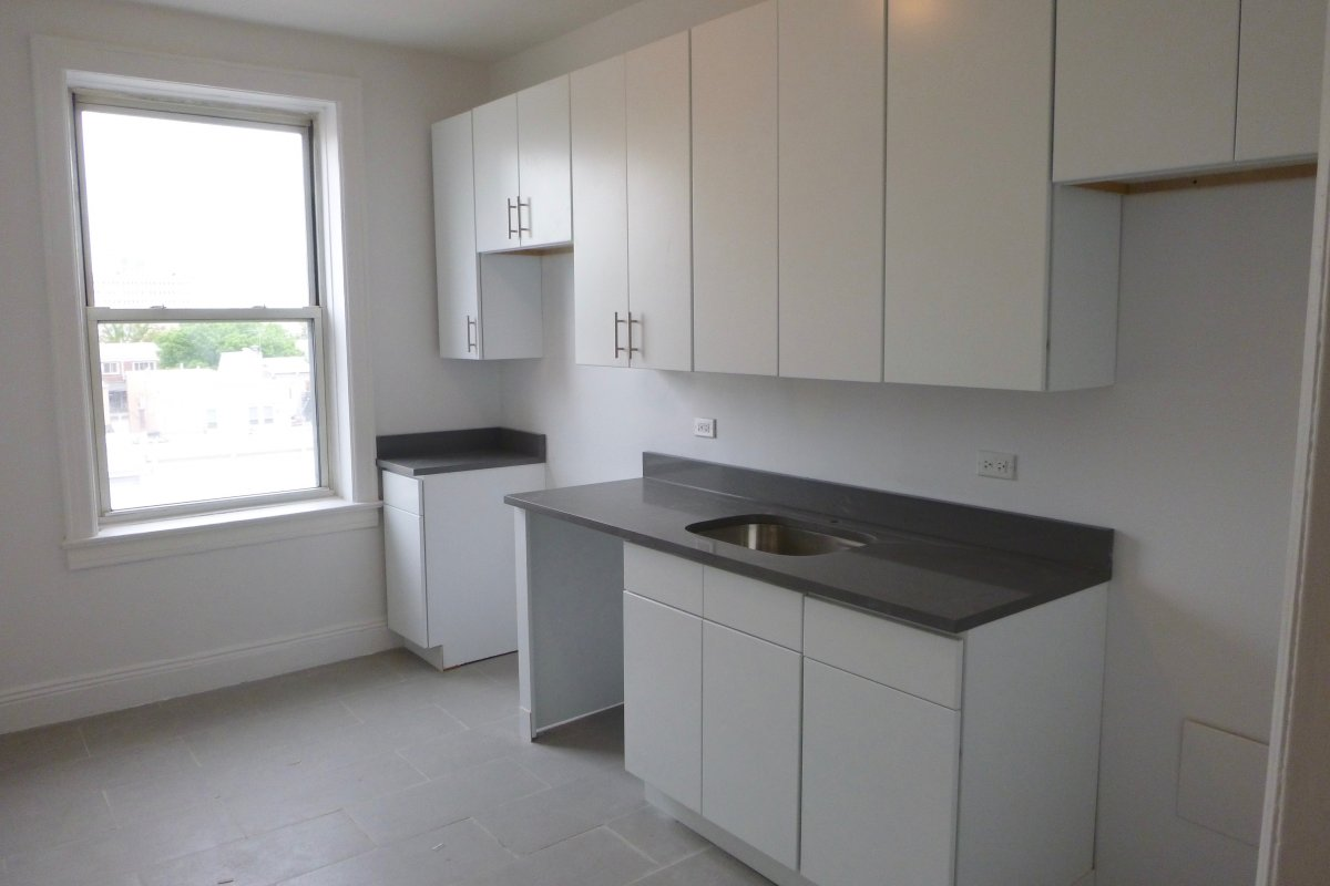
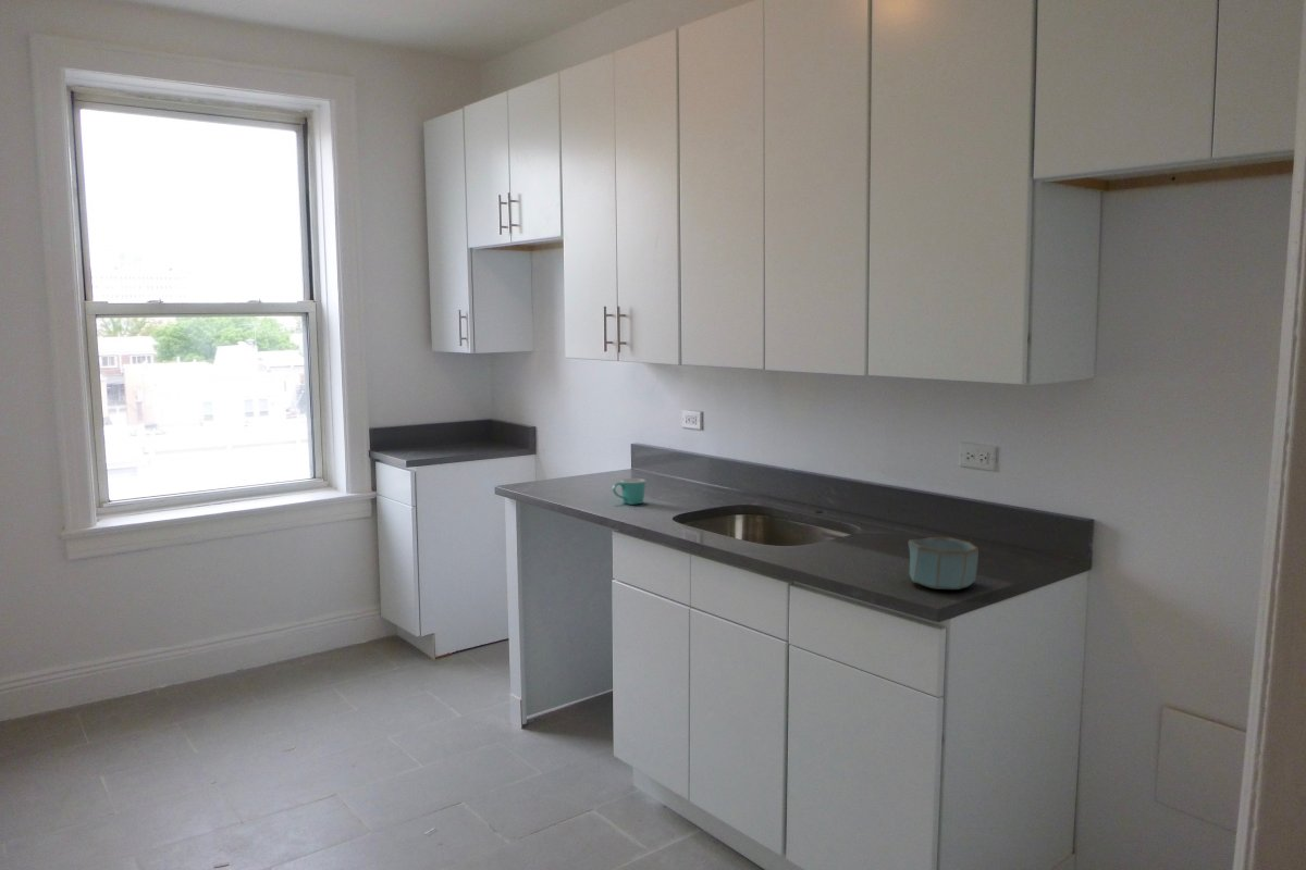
+ bowl (942, 563)
+ mug (628, 492)
